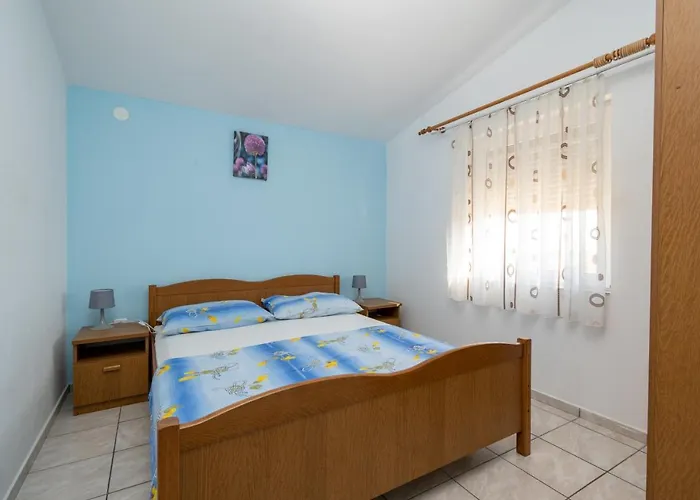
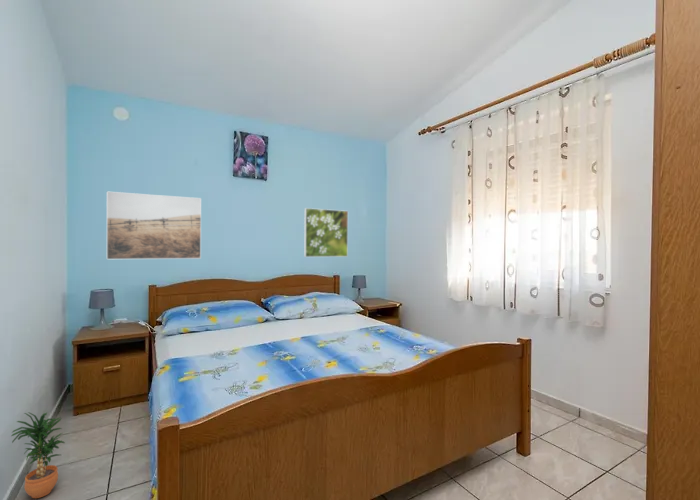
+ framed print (326, 233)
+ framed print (156, 227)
+ potted plant (38, 450)
